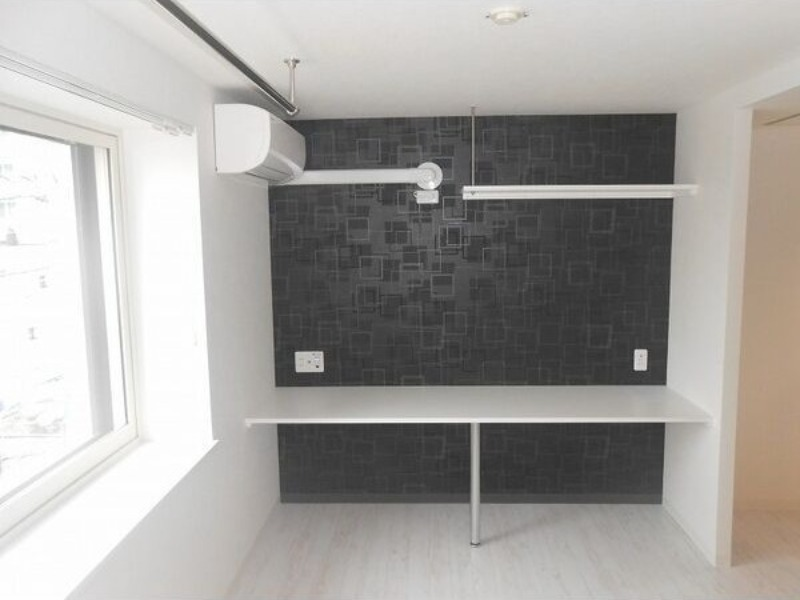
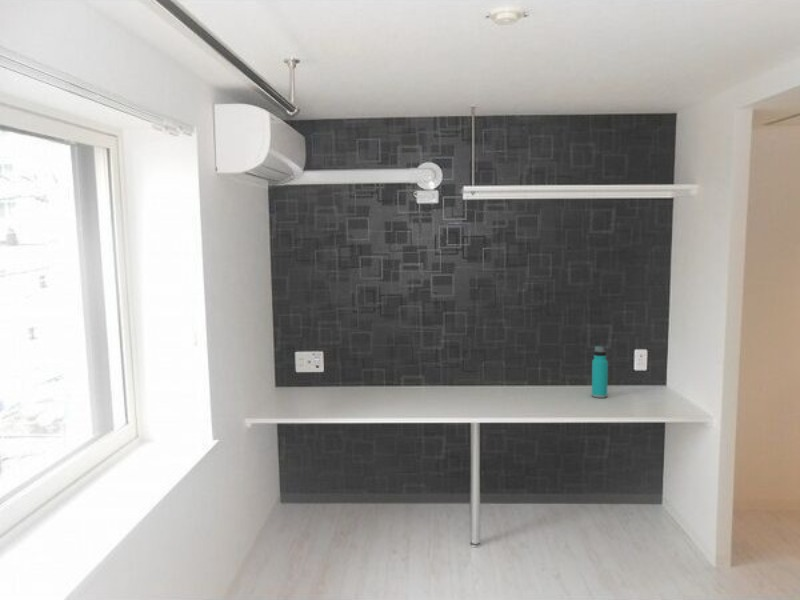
+ water bottle (599, 371)
